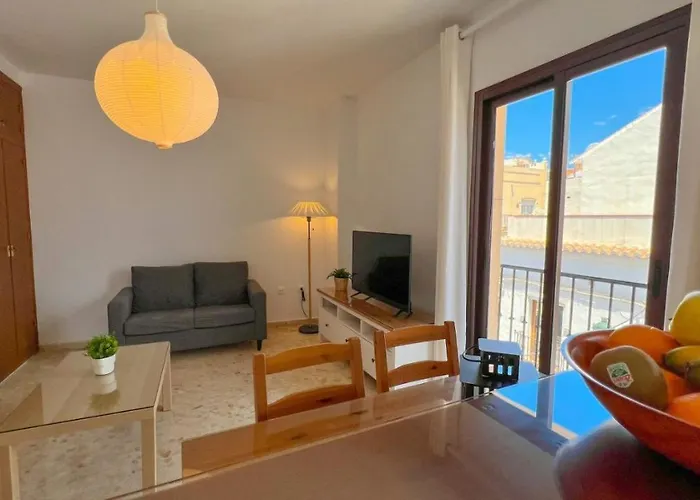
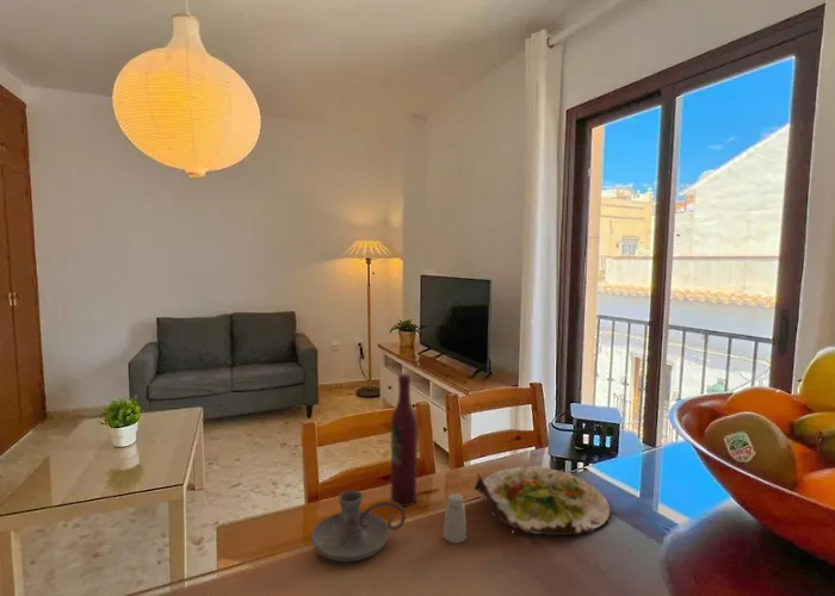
+ saltshaker (454, 516)
+ salad plate (543, 492)
+ wine bottle (403, 437)
+ candle holder (359, 519)
